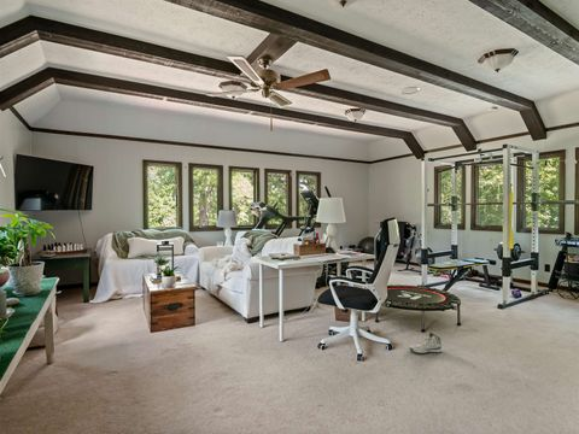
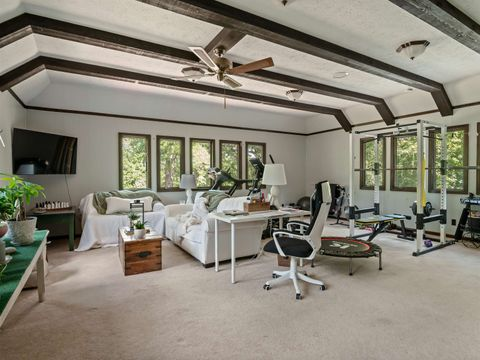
- sneaker (425, 341)
